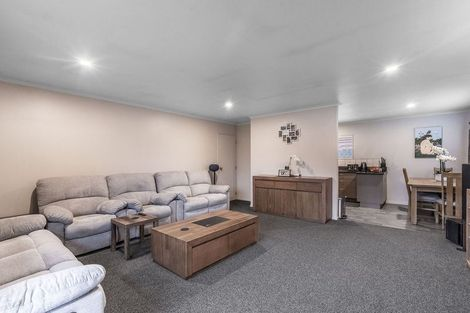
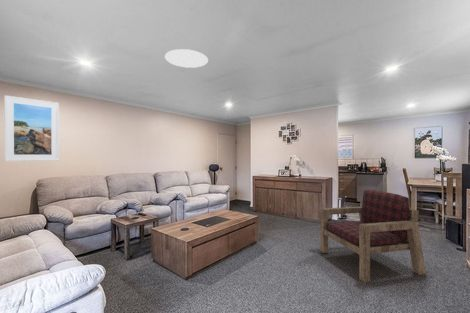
+ ceiling light (186, 58)
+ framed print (33, 130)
+ armchair (367, 227)
